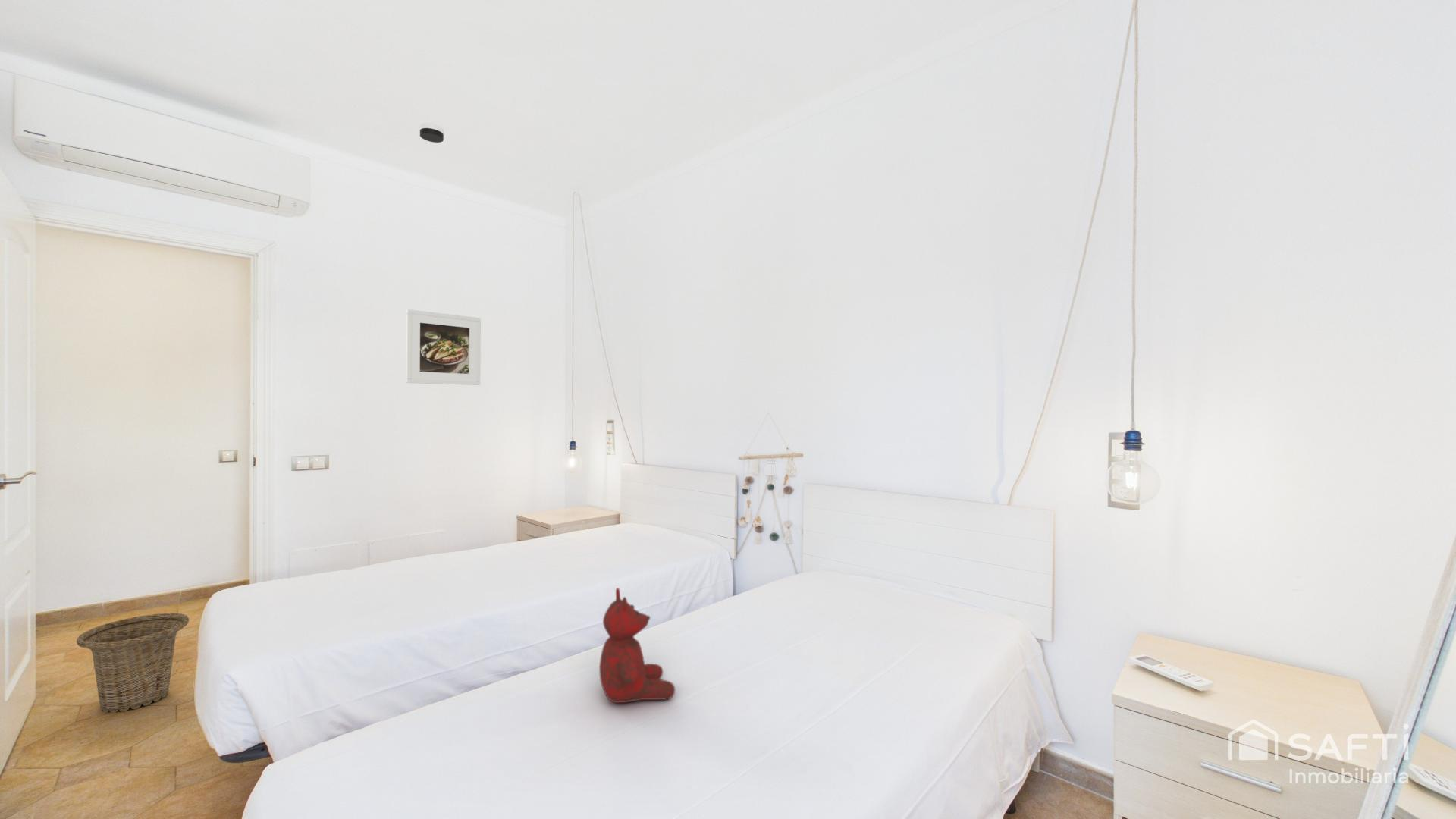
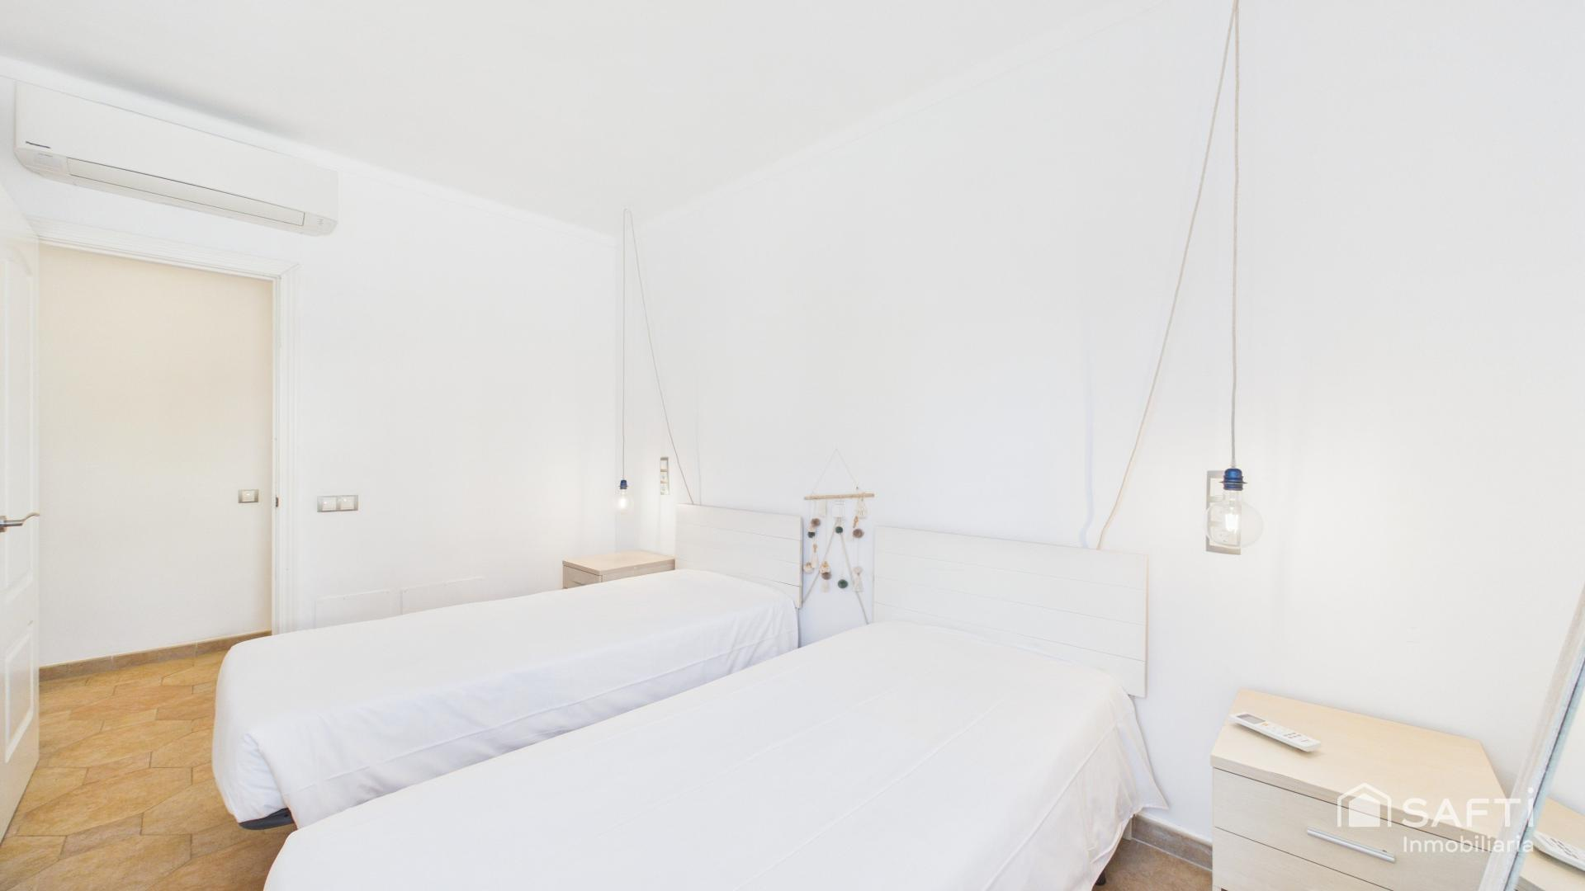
- teddy bear (636, 642)
- basket (135, 664)
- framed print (444, 349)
- smoke detector (431, 133)
